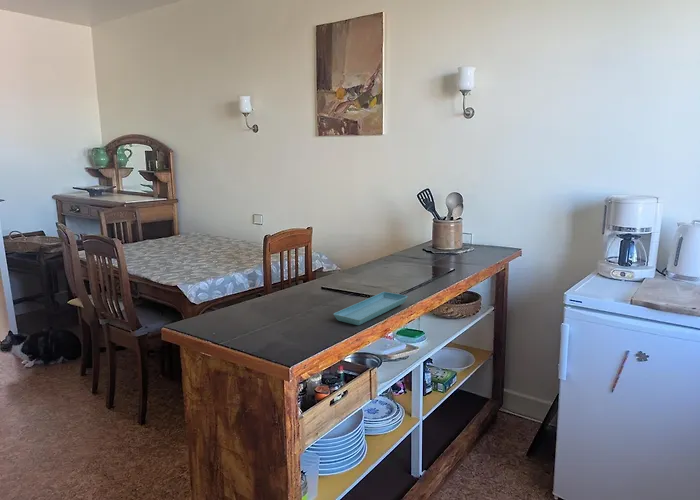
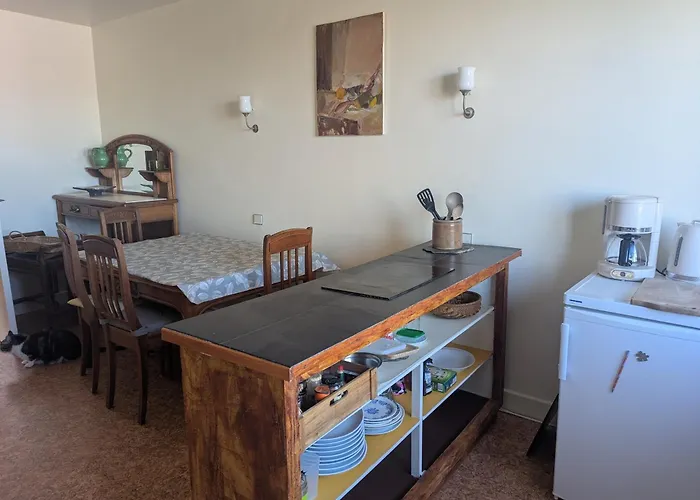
- saucer (372, 307)
